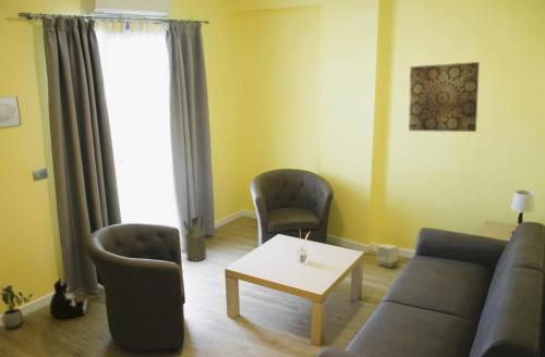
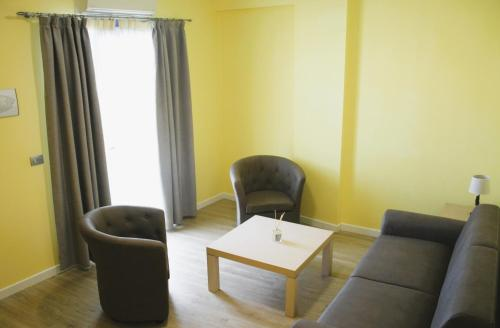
- plush toy (68, 296)
- watering can (194, 237)
- speaker (387, 255)
- potted plant (14, 305)
- wall art (441, 98)
